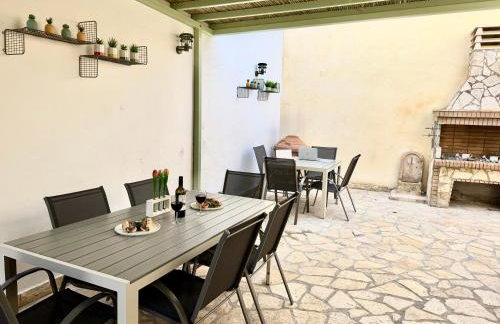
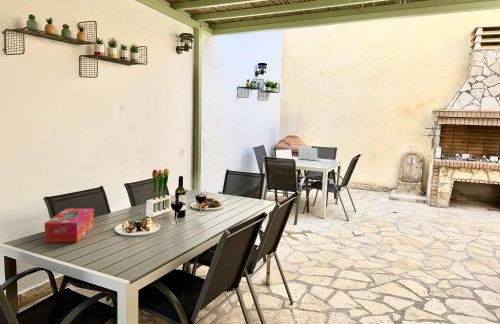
+ tissue box (71, 224)
